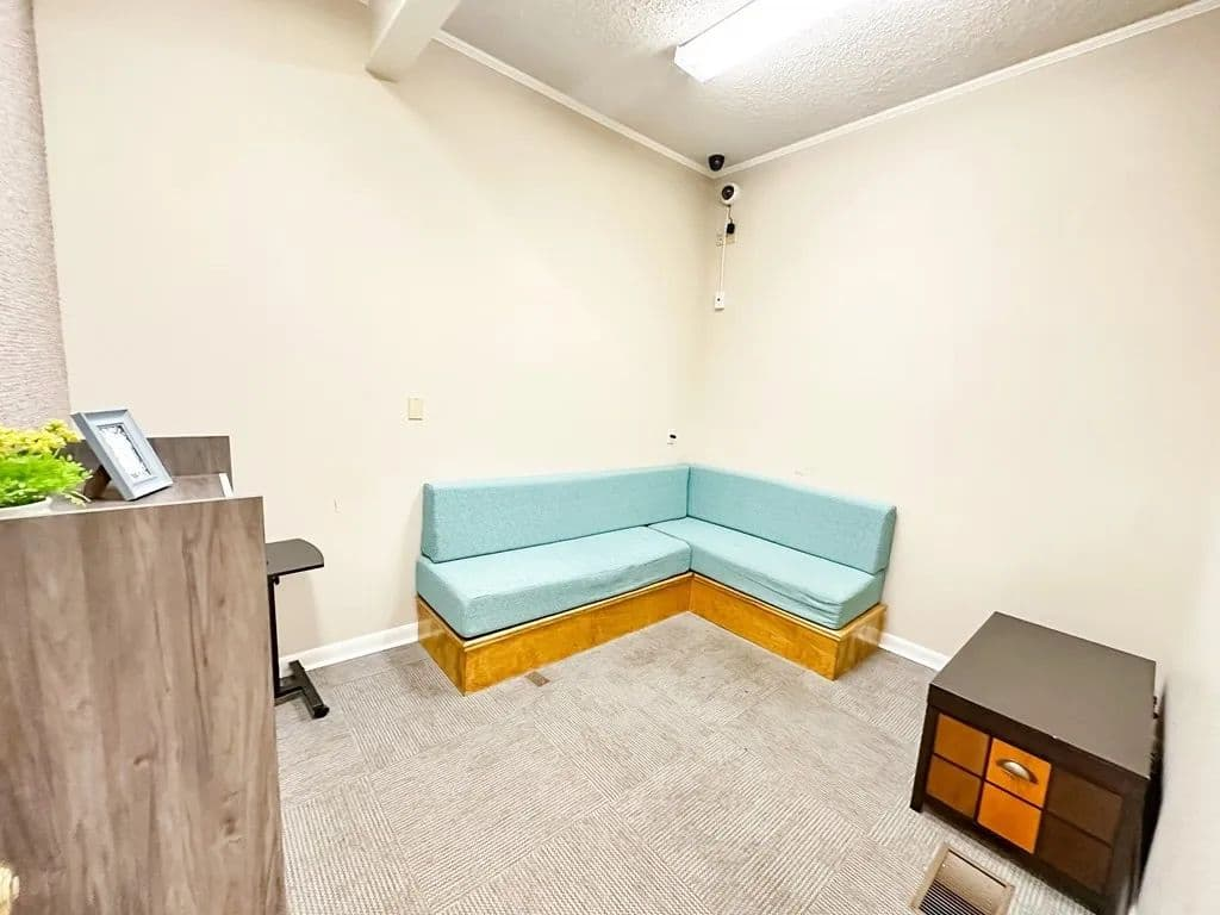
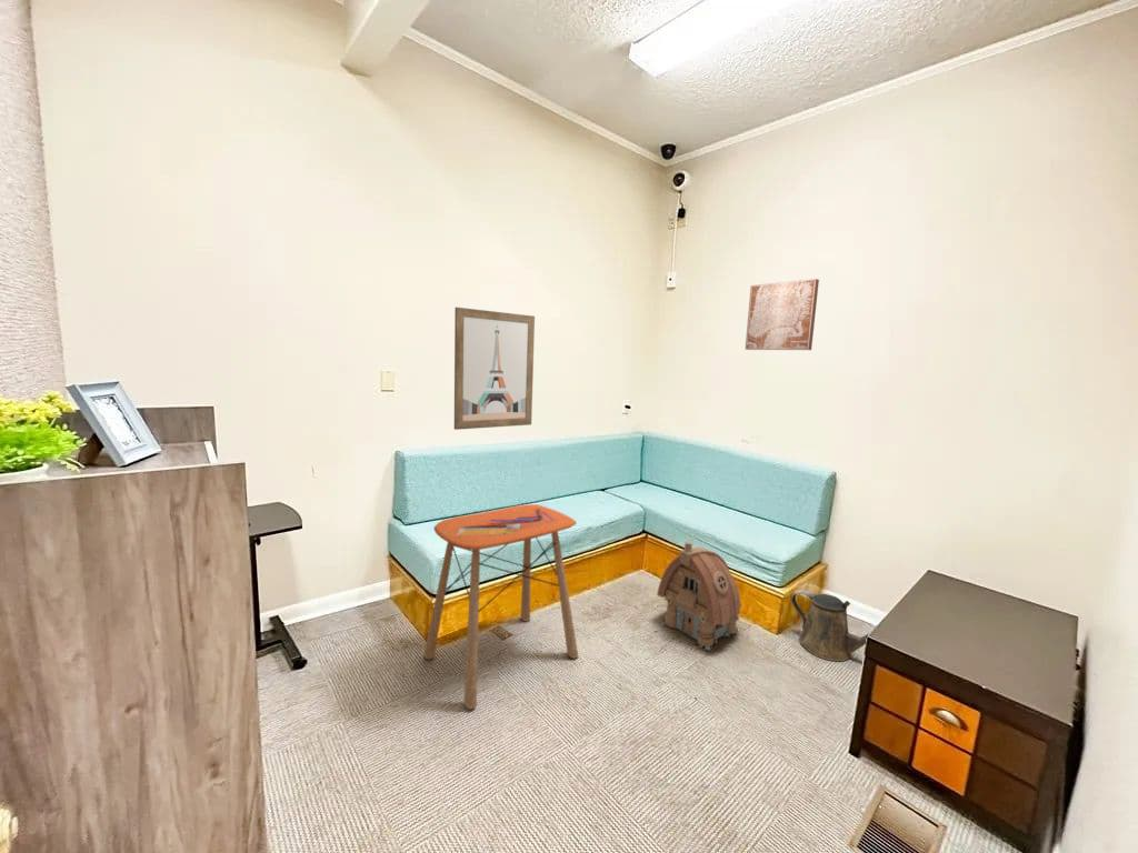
+ wall art (496, 370)
+ toy house (703, 582)
+ side table (502, 590)
+ watering can (843, 624)
+ wall art (779, 317)
